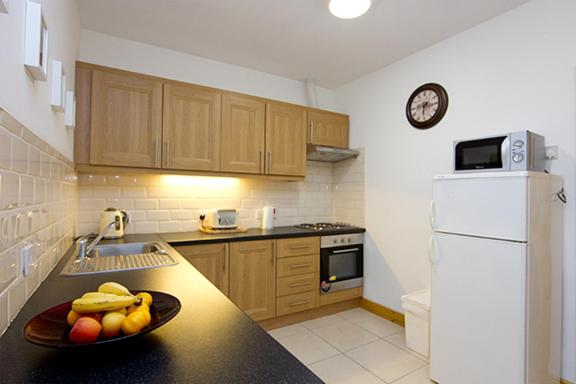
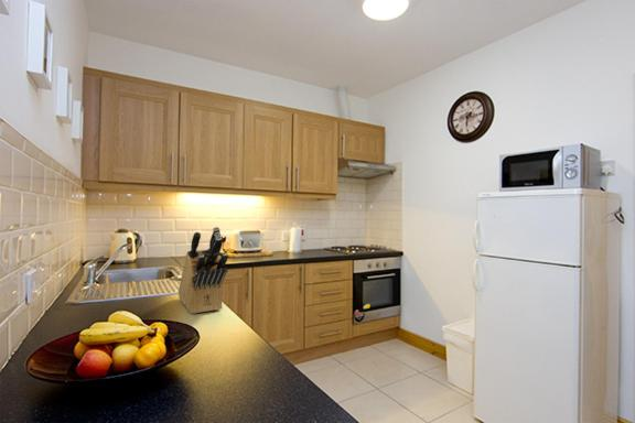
+ knife block (202, 265)
